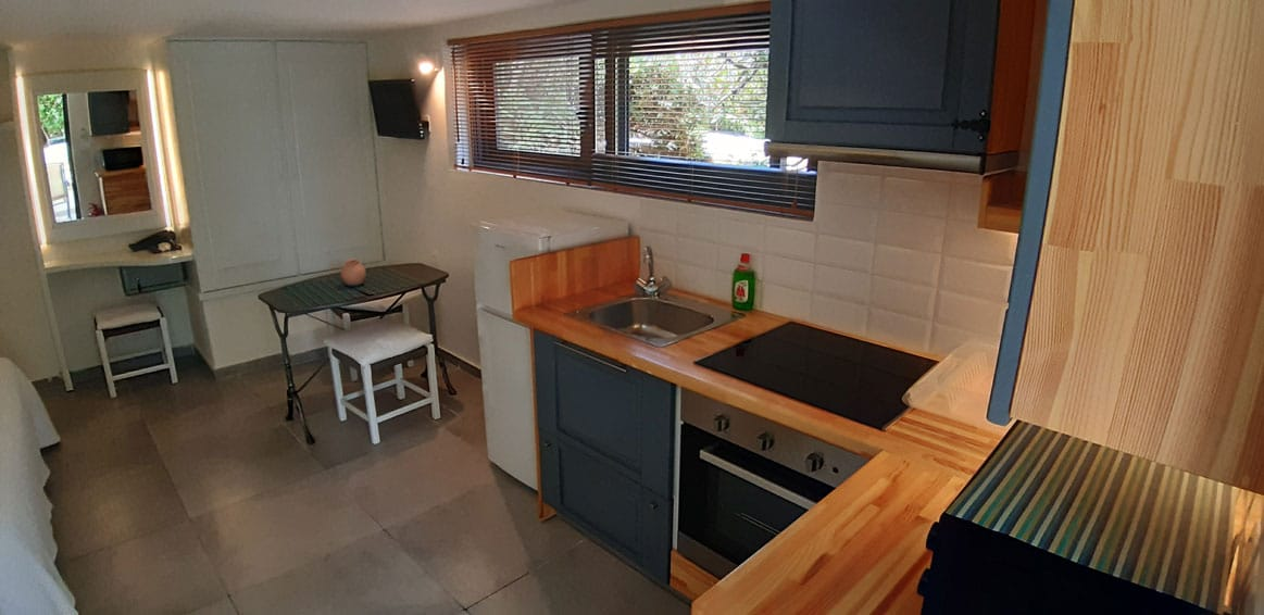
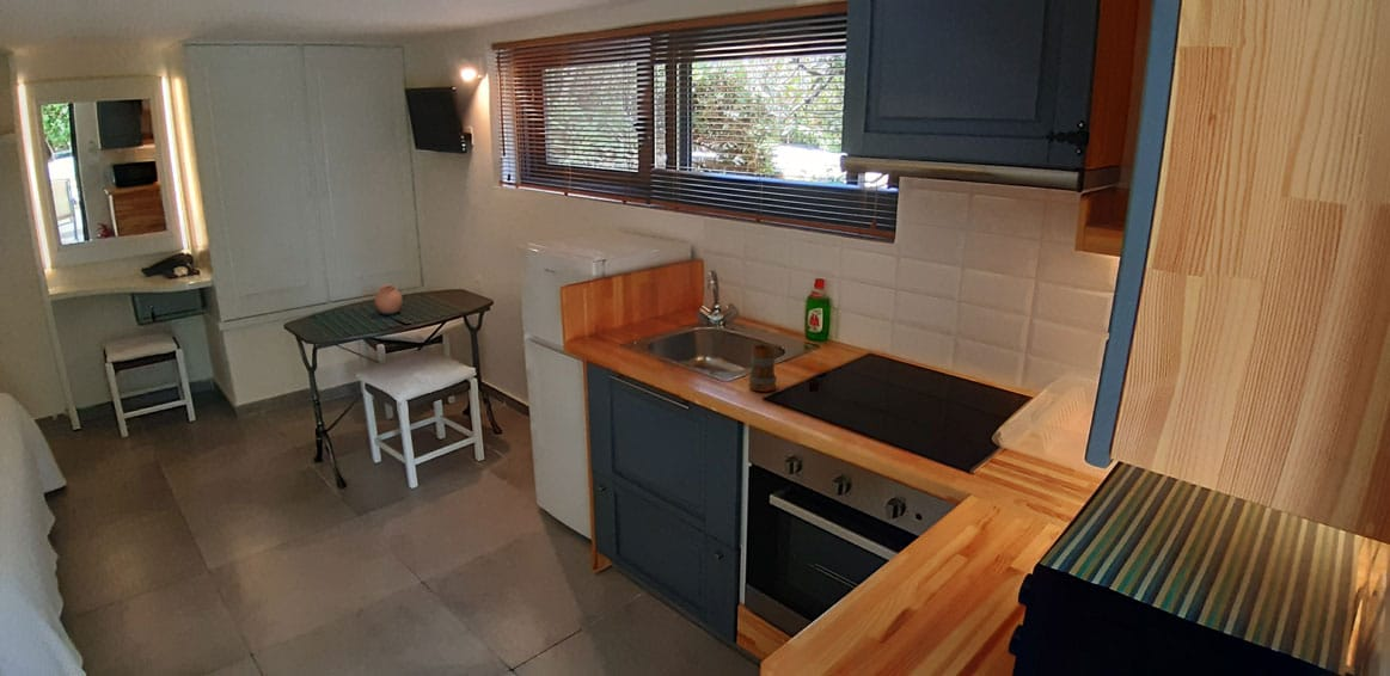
+ mug (761, 365)
